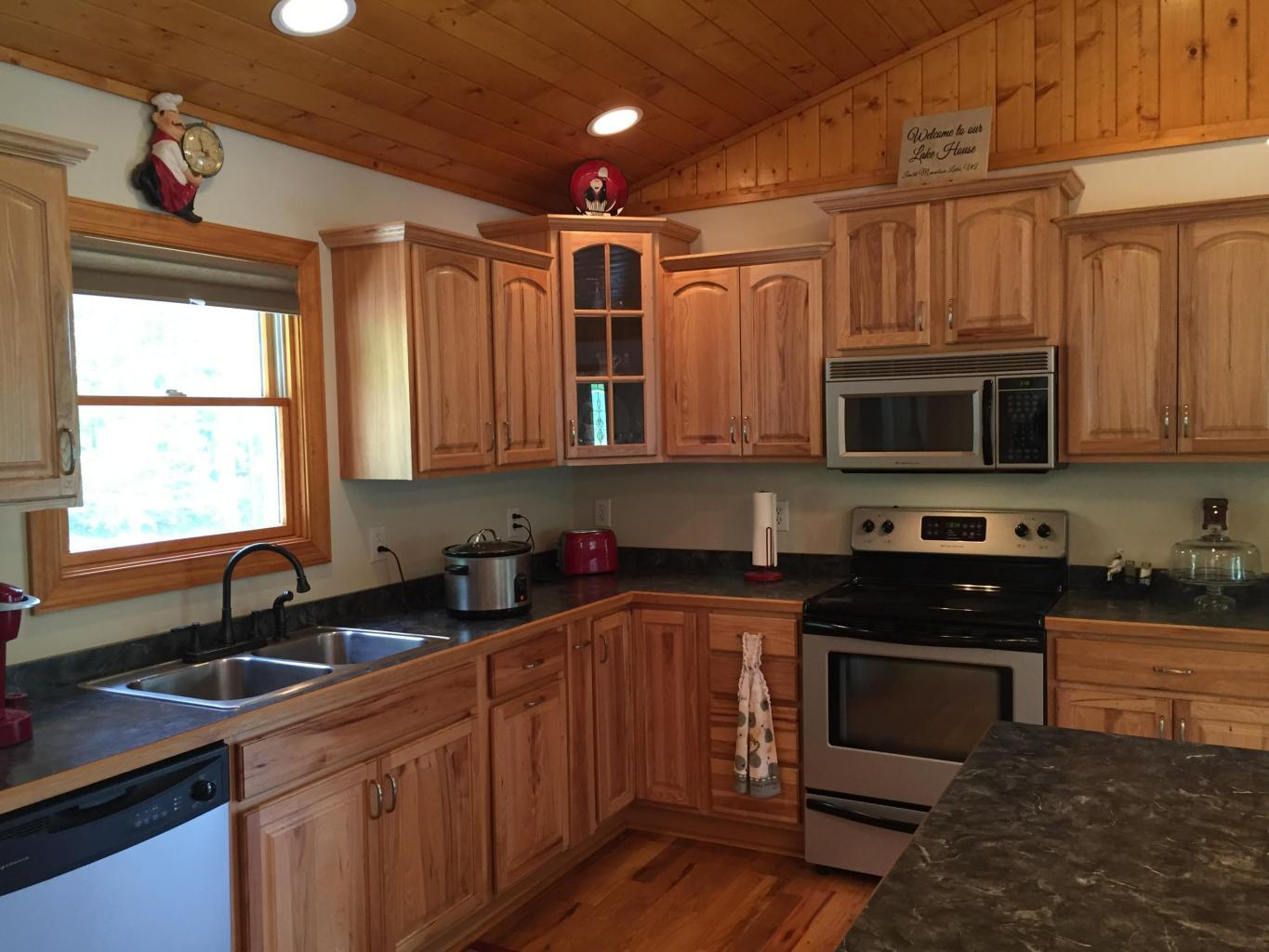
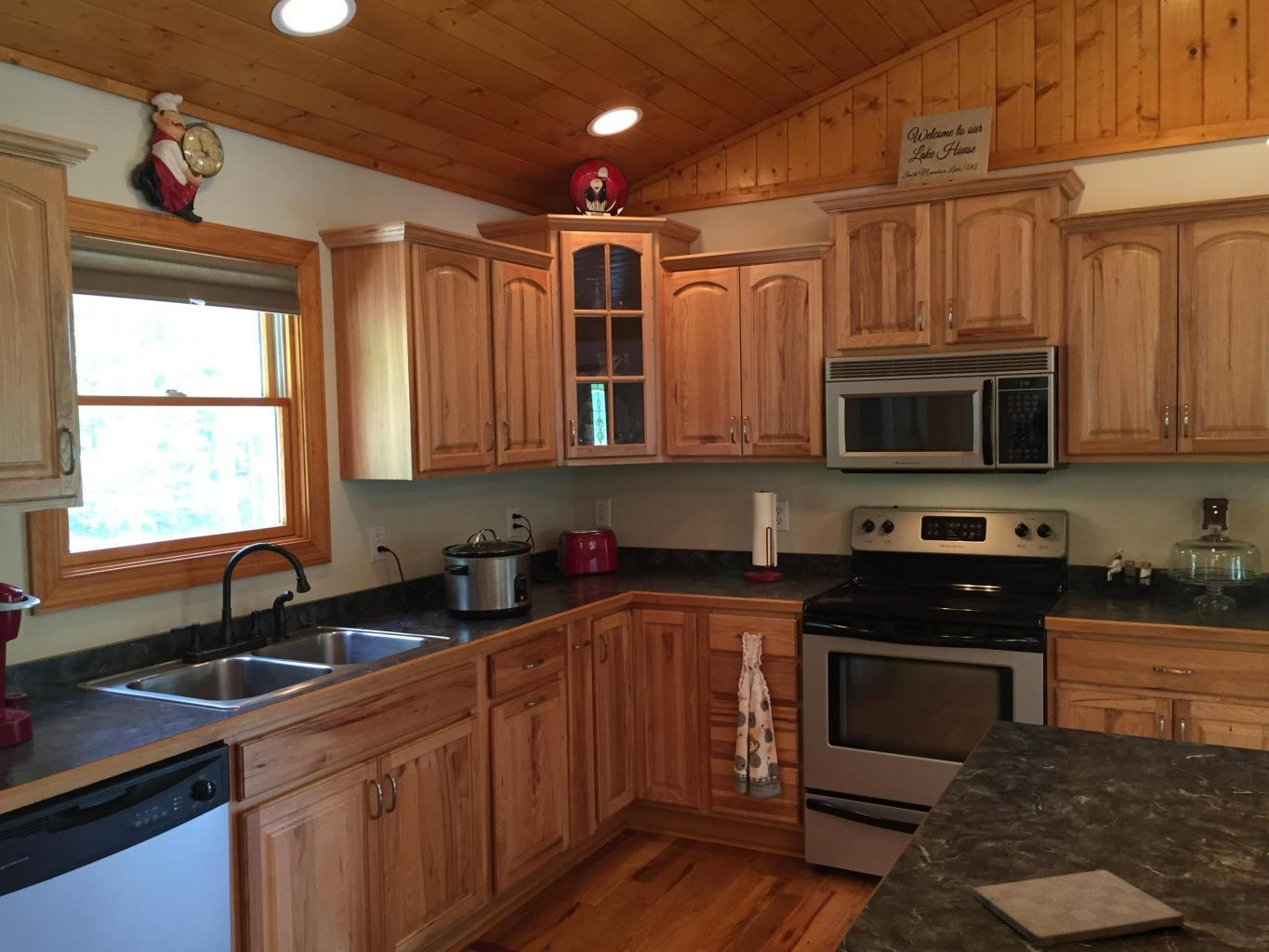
+ cutting board (1075, 906)
